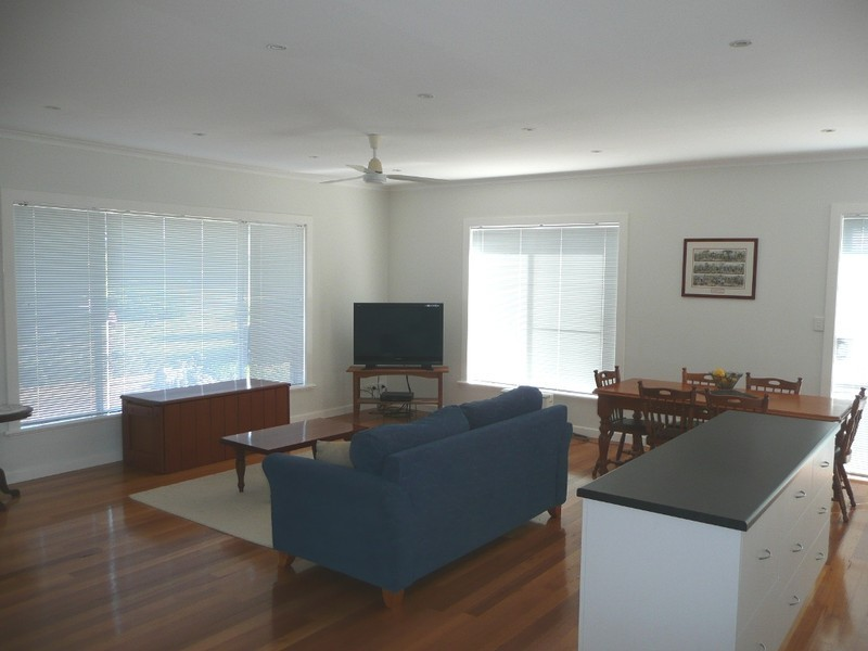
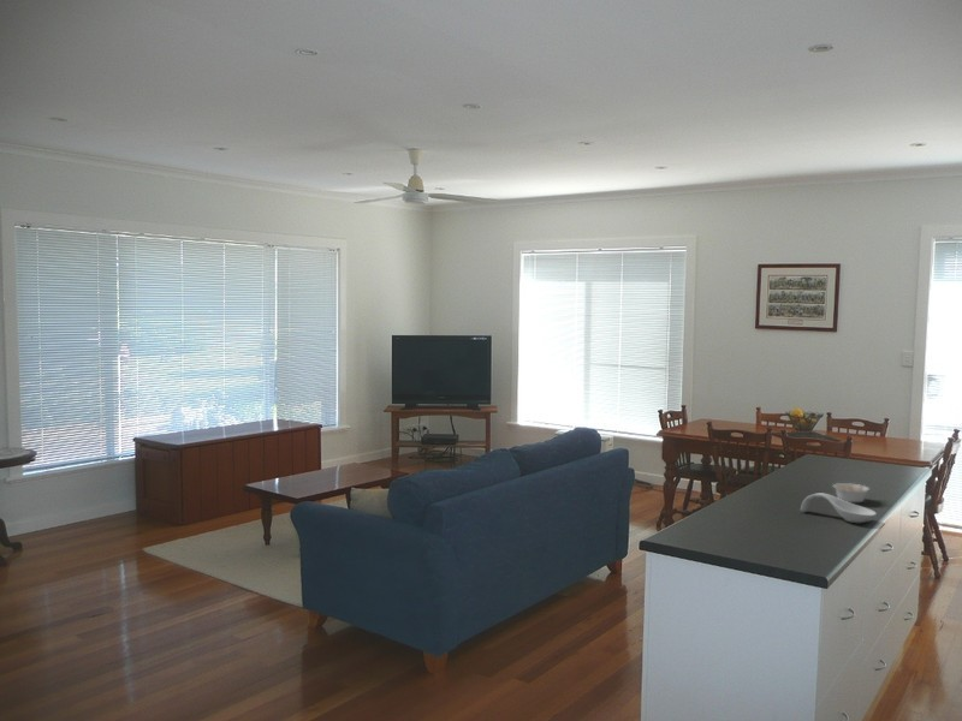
+ spoon rest (837, 507)
+ legume (850, 491)
